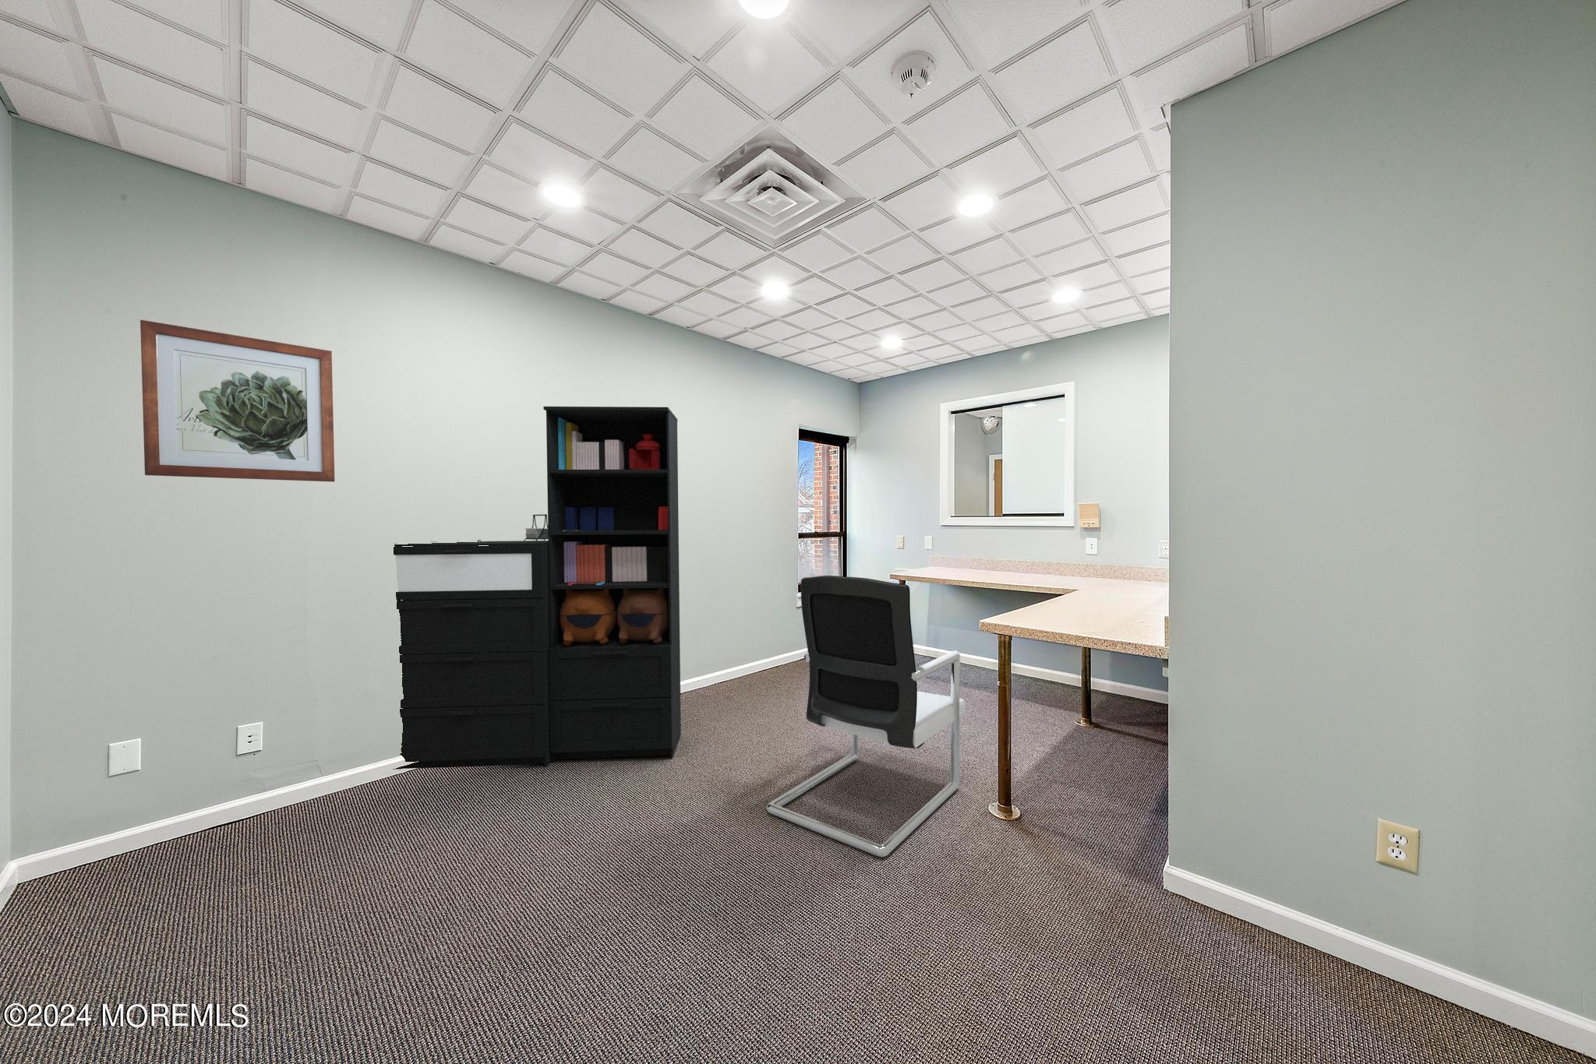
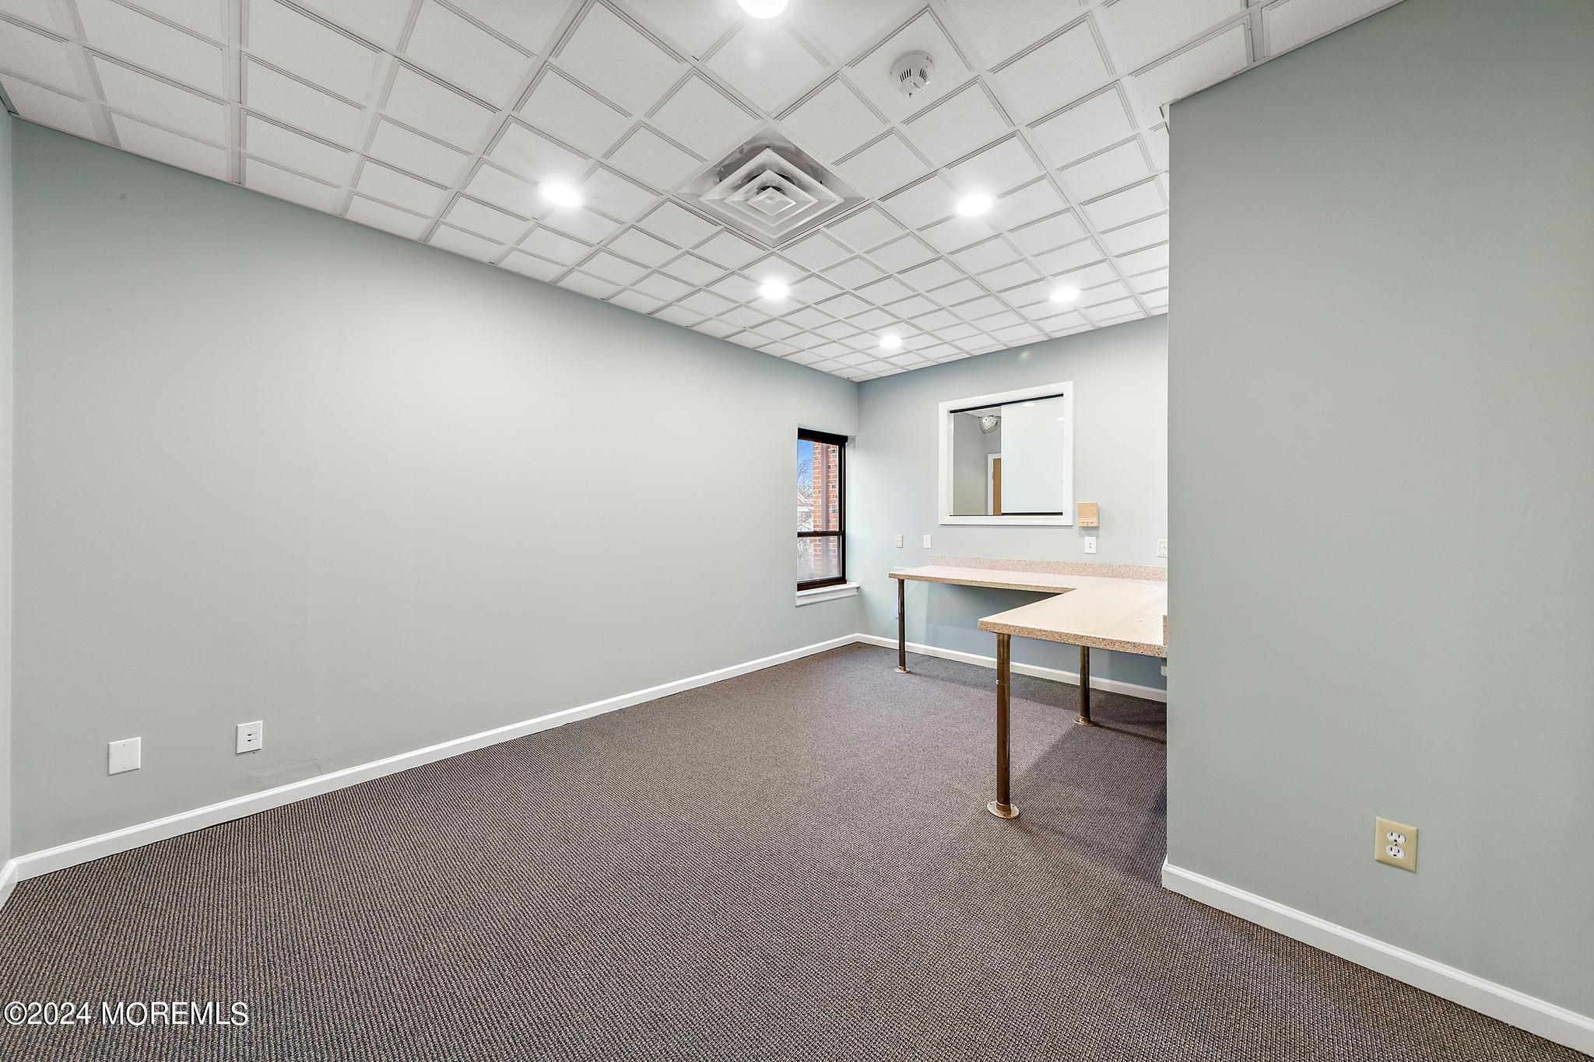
- wall art (246, 408)
- office chair (872, 684)
- storage cabinet (537, 583)
